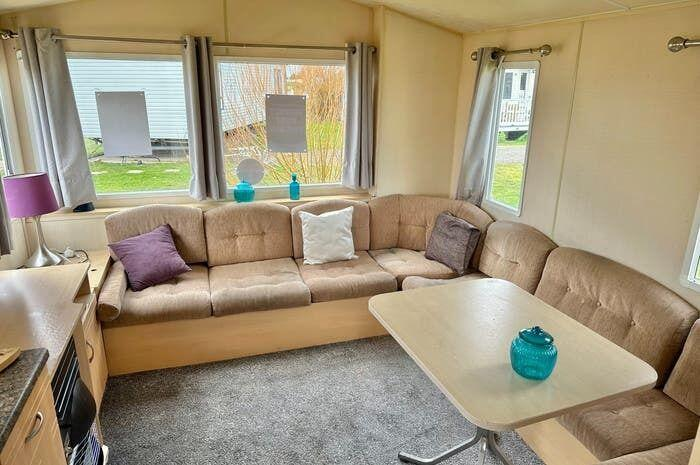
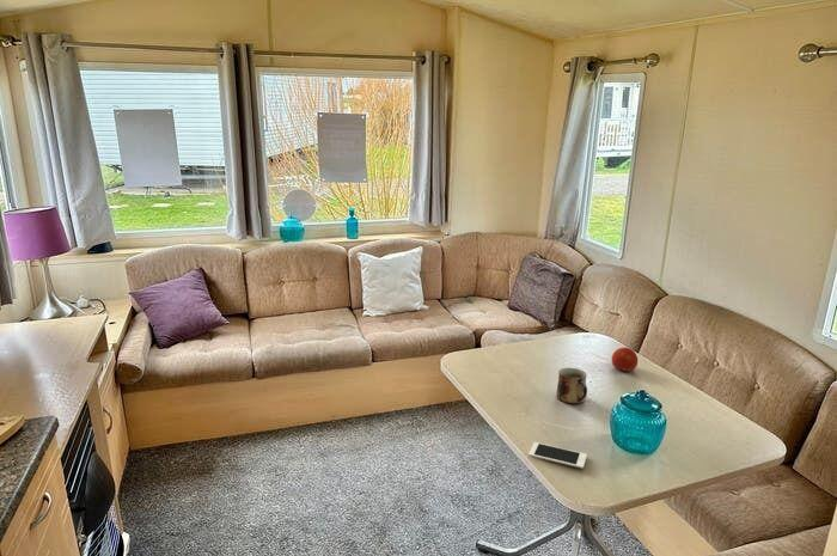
+ mug (573, 385)
+ cell phone (557, 454)
+ fruit (624, 359)
